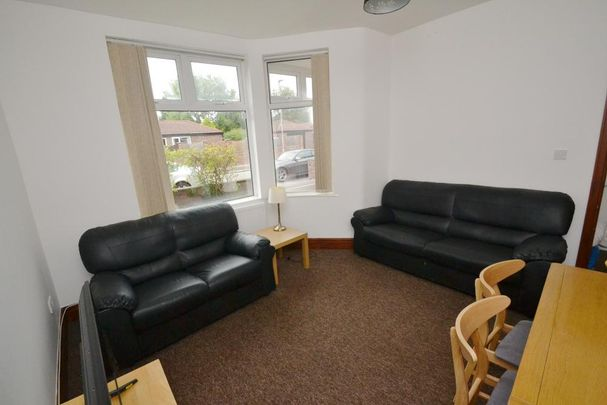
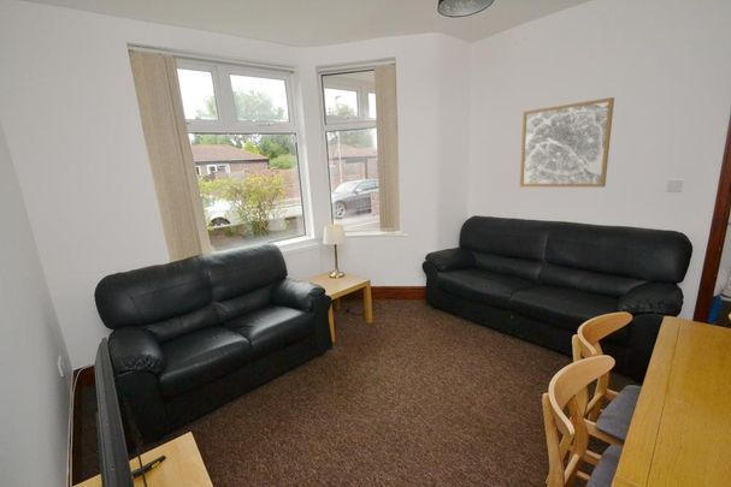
+ wall art (561, 147)
